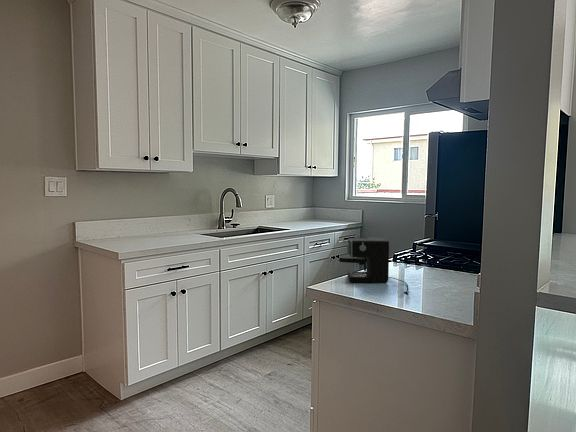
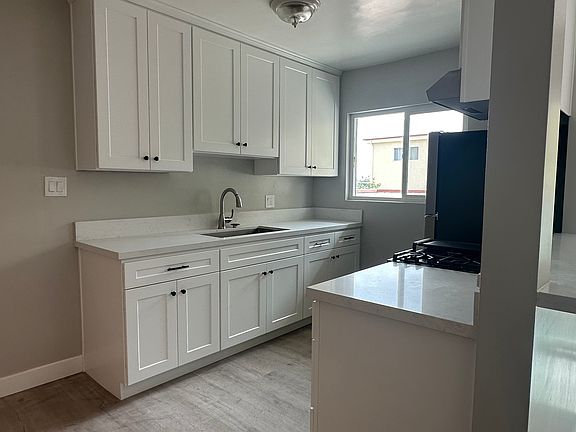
- coffee maker (374, 263)
